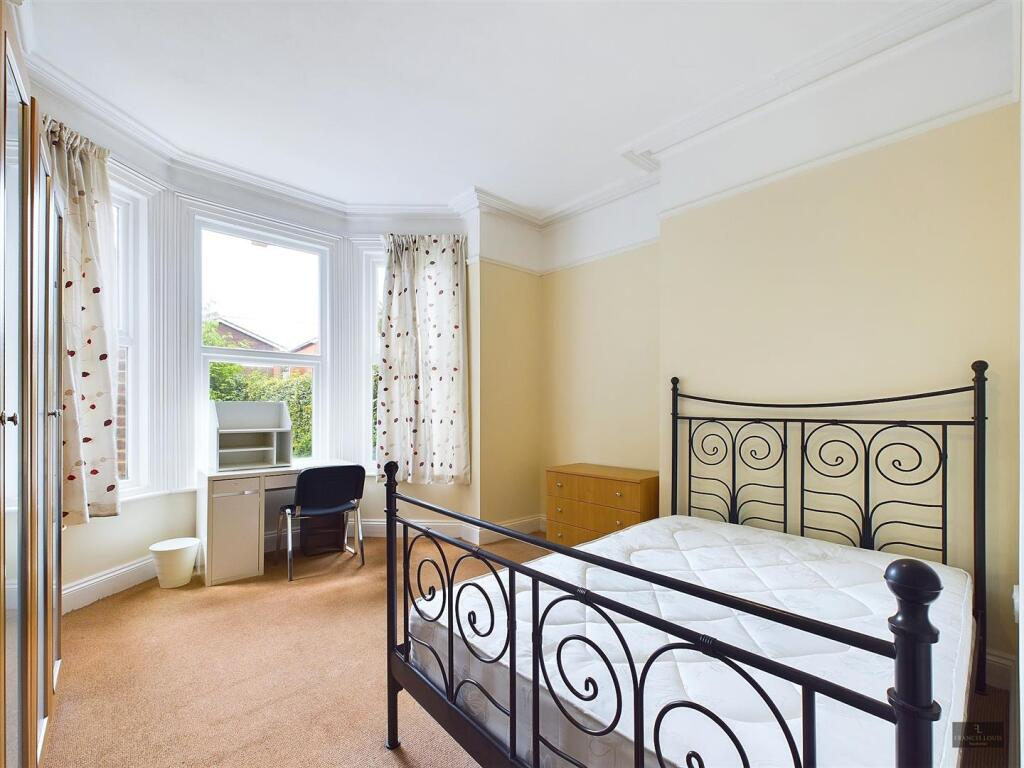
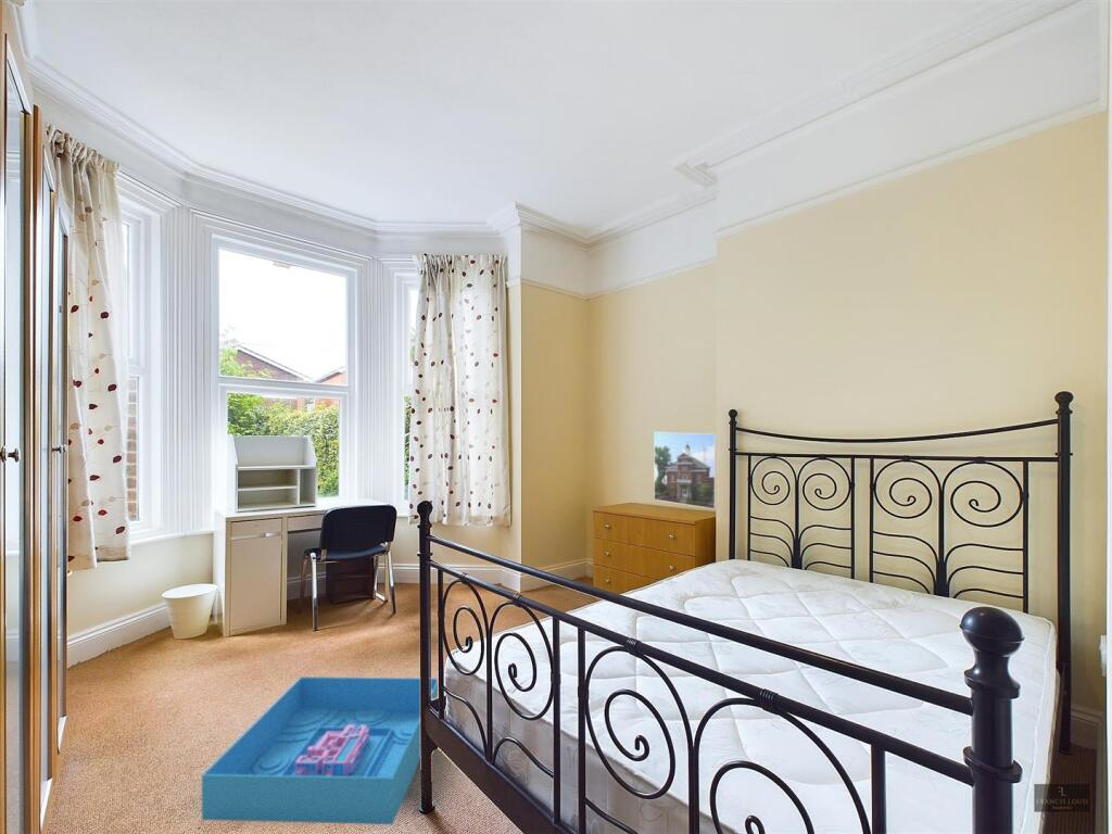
+ storage bin (339, 738)
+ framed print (684, 468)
